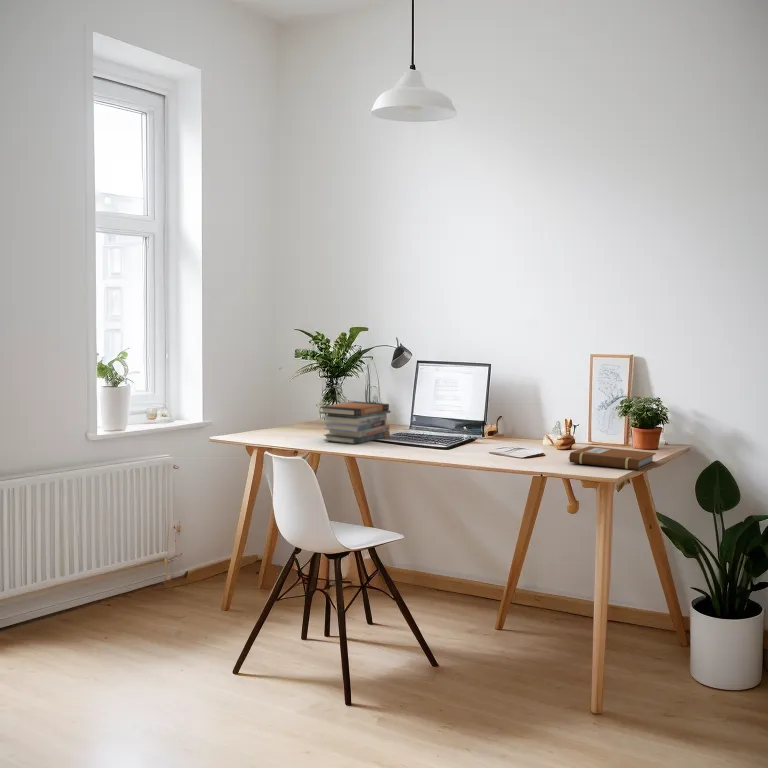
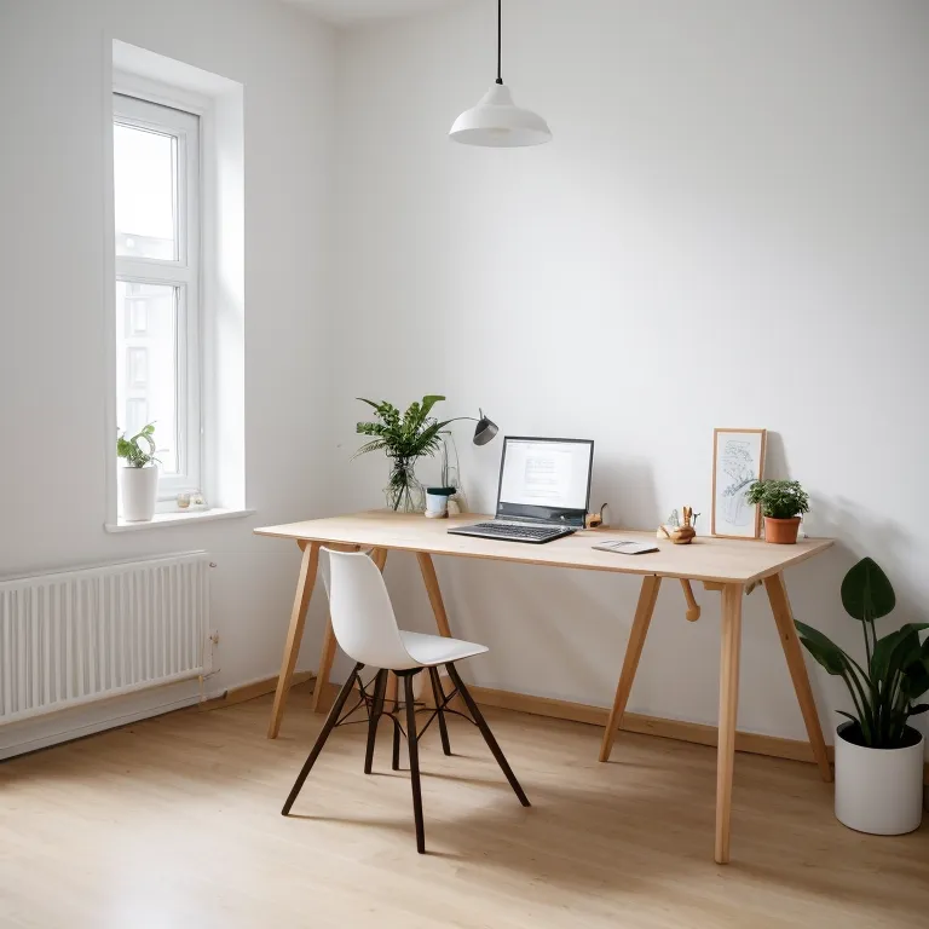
- notebook (610, 457)
- book stack (355, 422)
